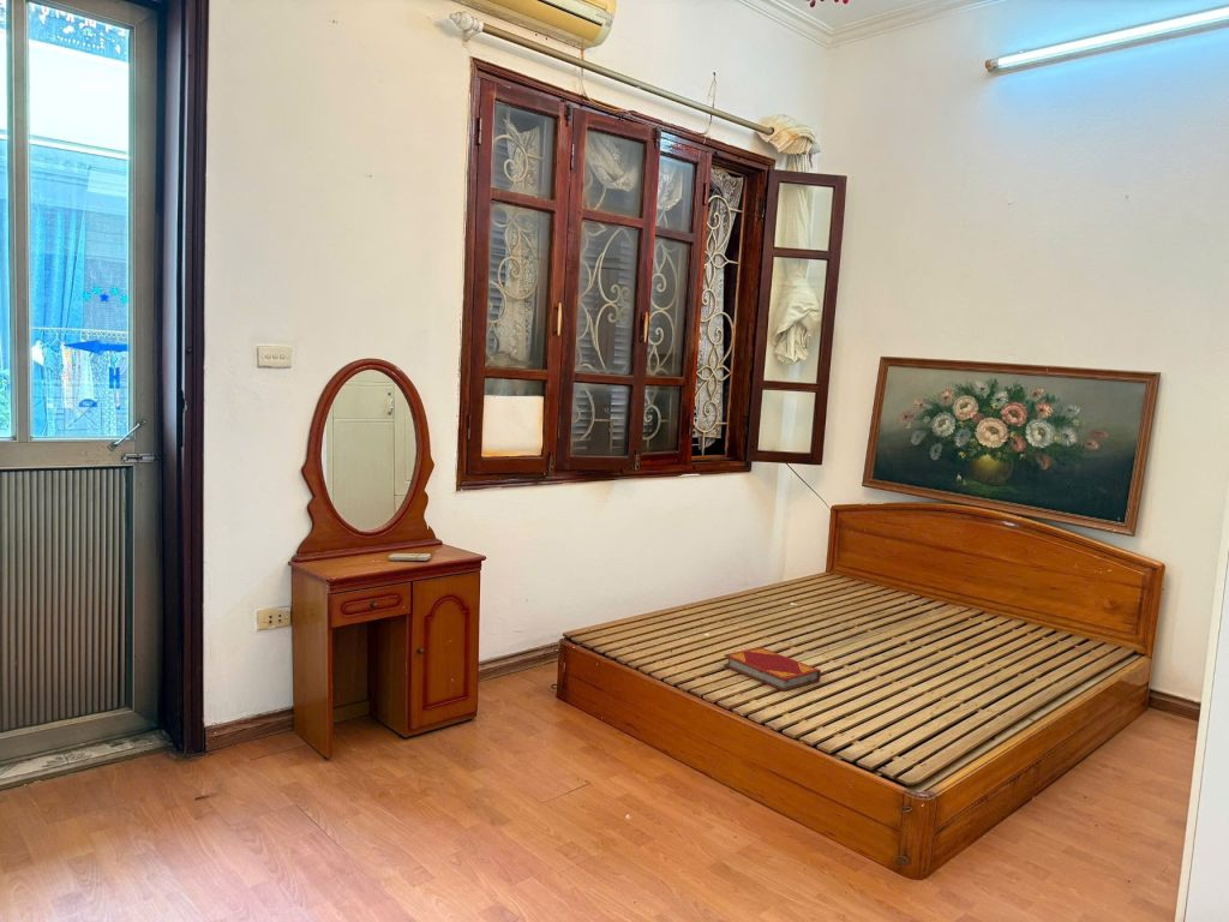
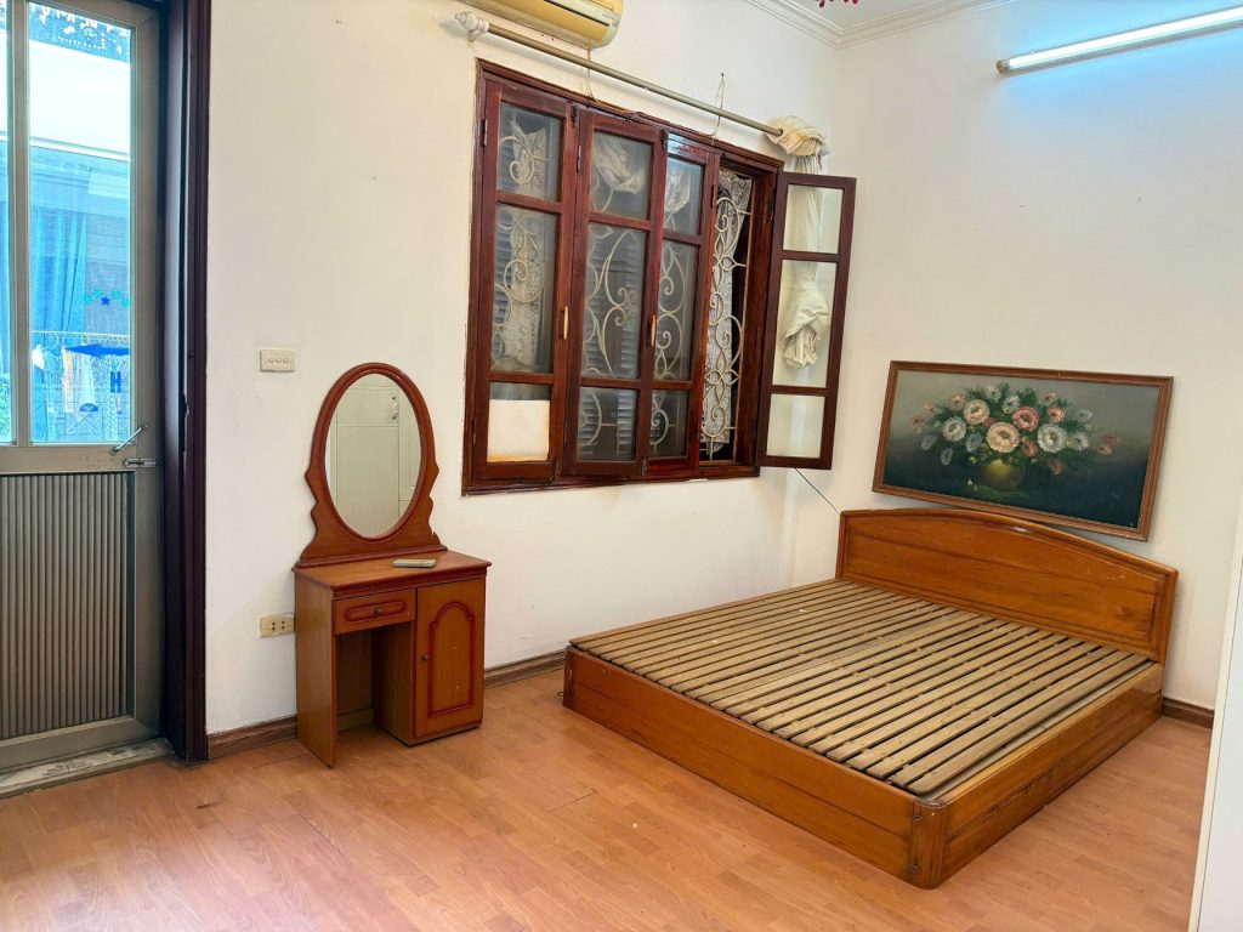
- hardback book (771, 667)
